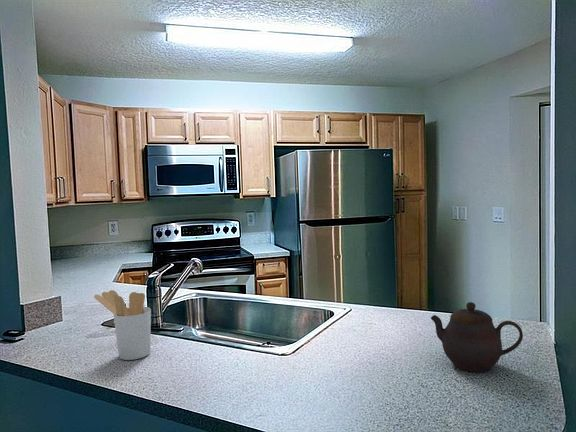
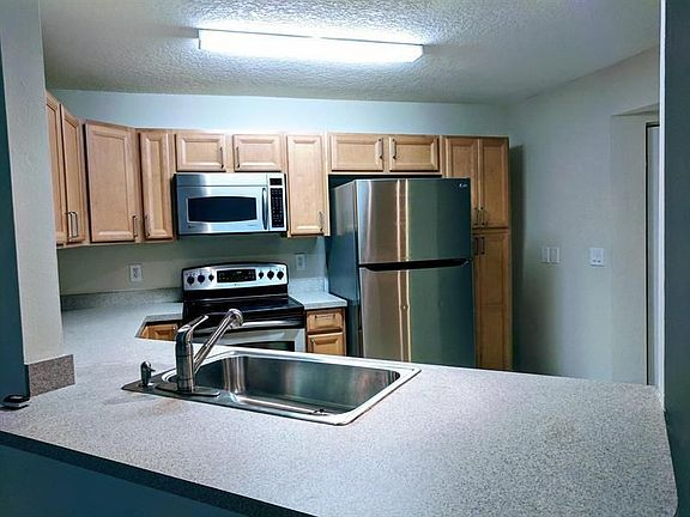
- teapot (475, 334)
- utensil holder (124, 321)
